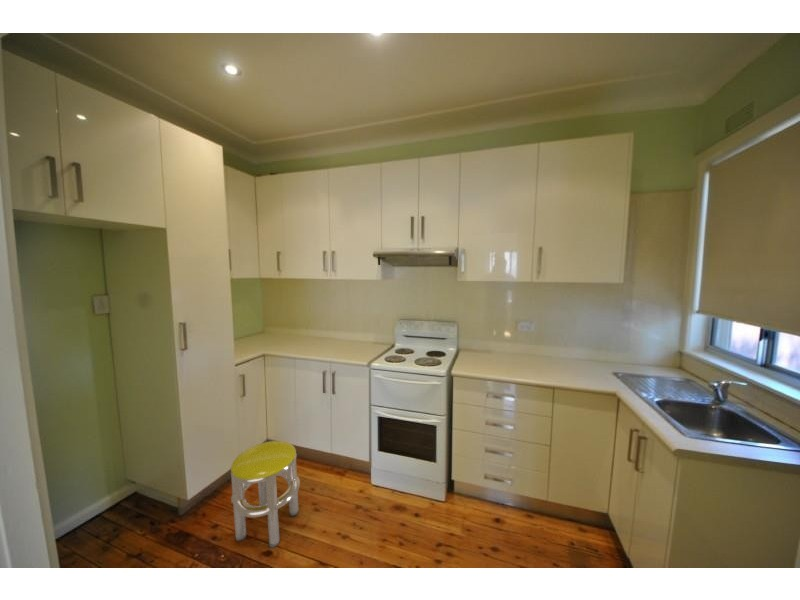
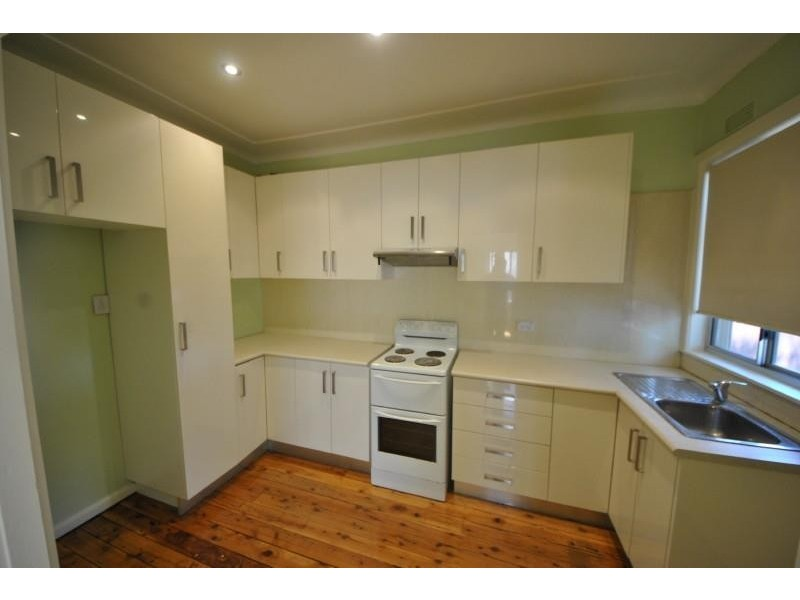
- stool (266, 489)
